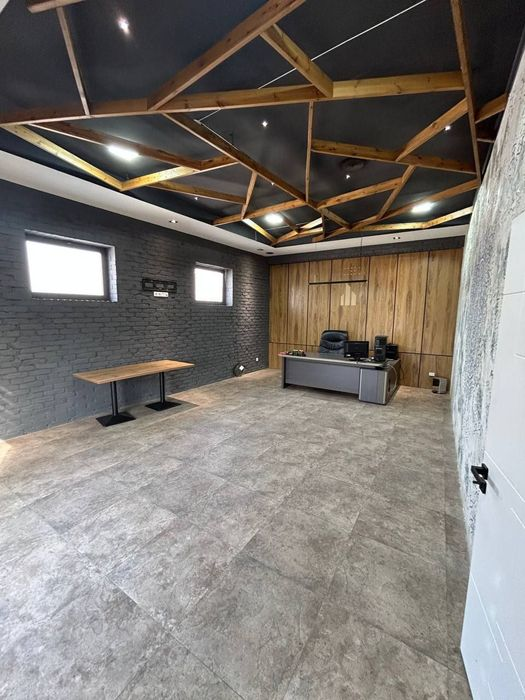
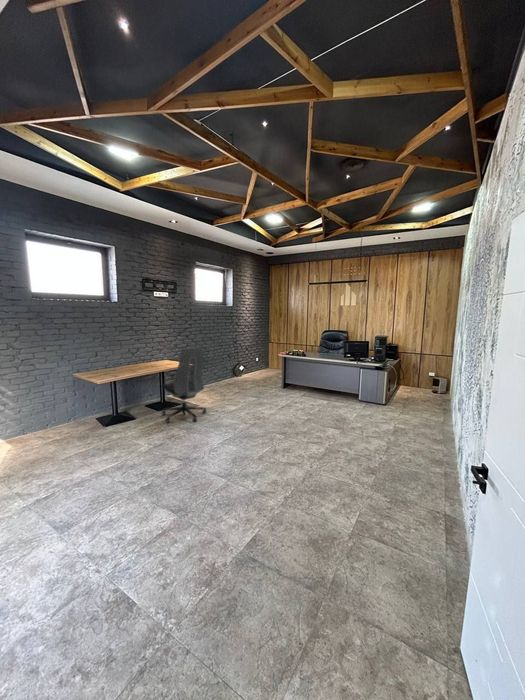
+ office chair (184, 382)
